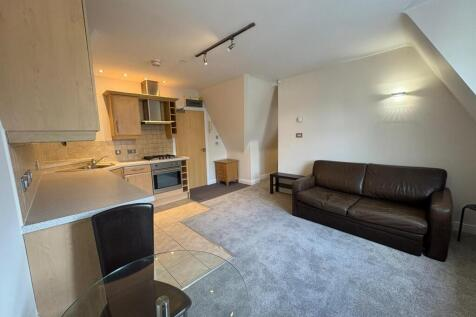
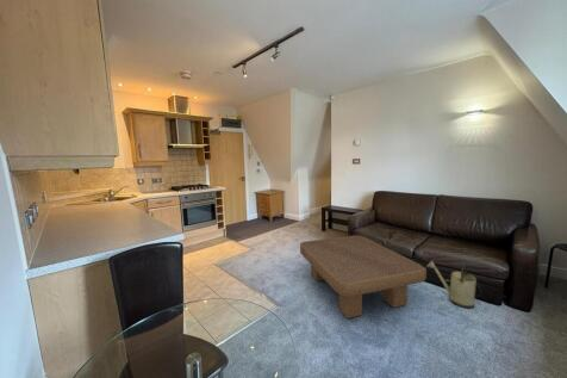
+ watering can (451, 280)
+ coffee table (353, 271)
